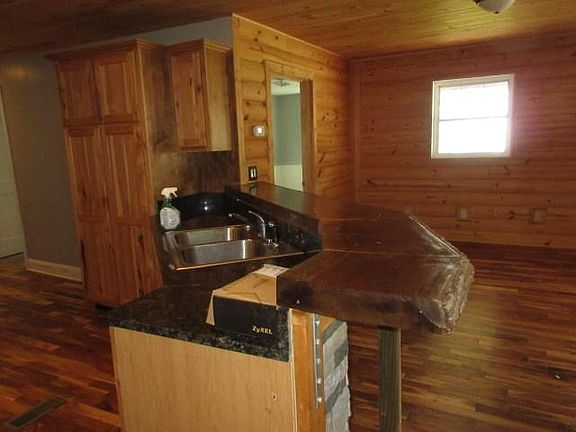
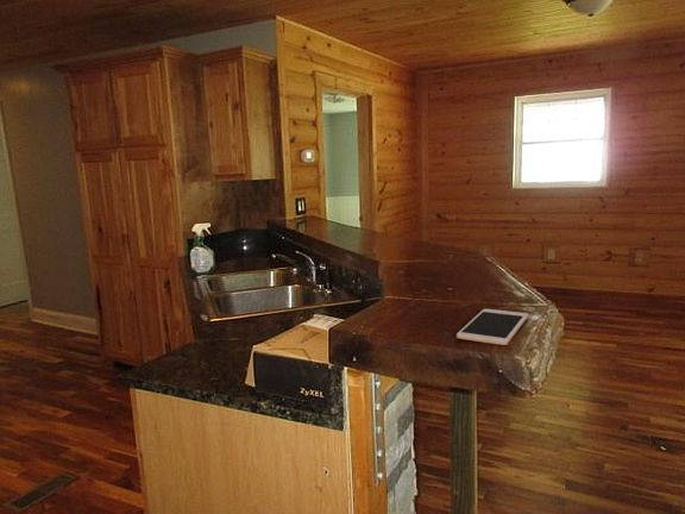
+ cell phone (494, 325)
